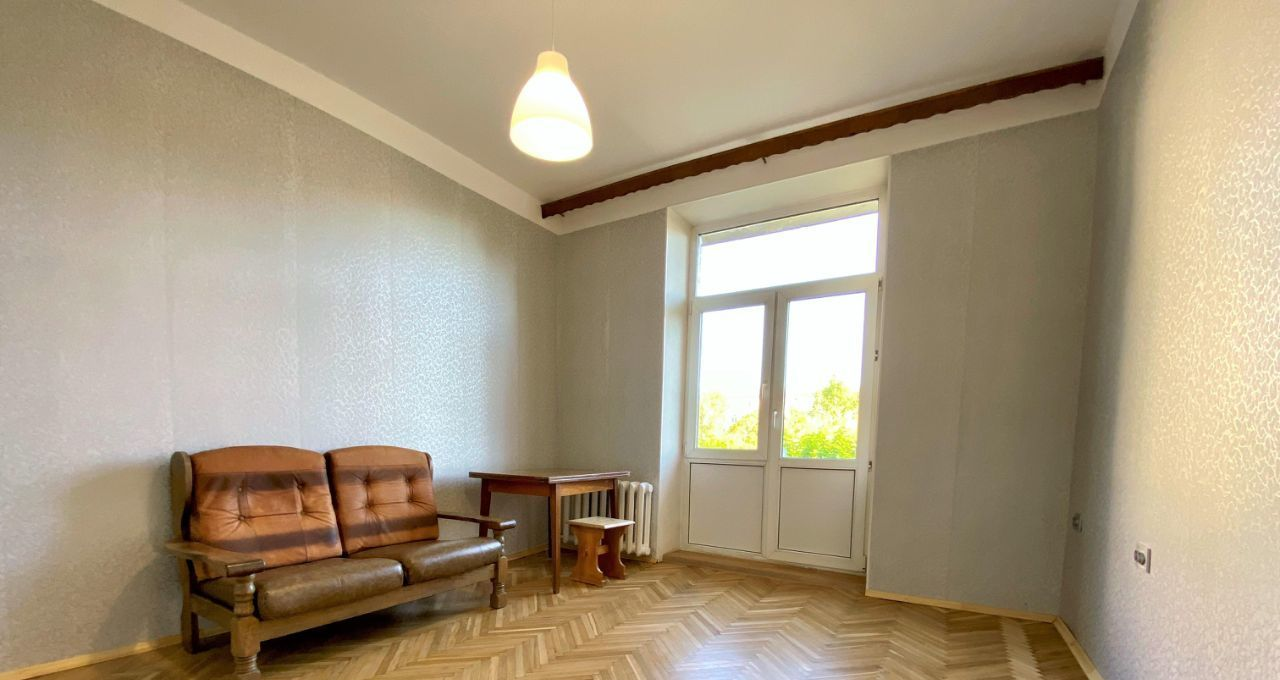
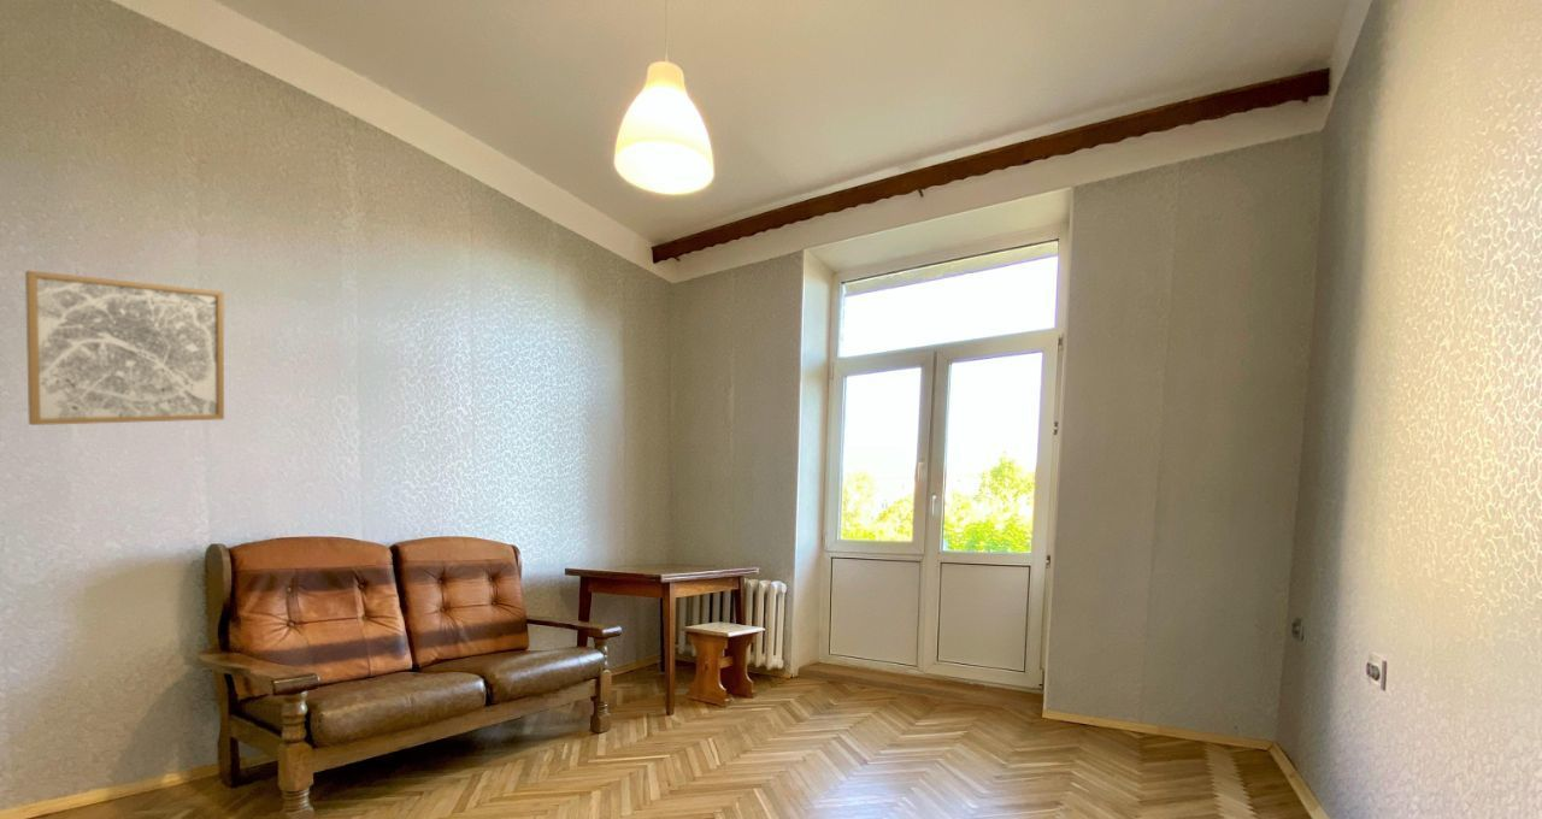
+ wall art (134, 352)
